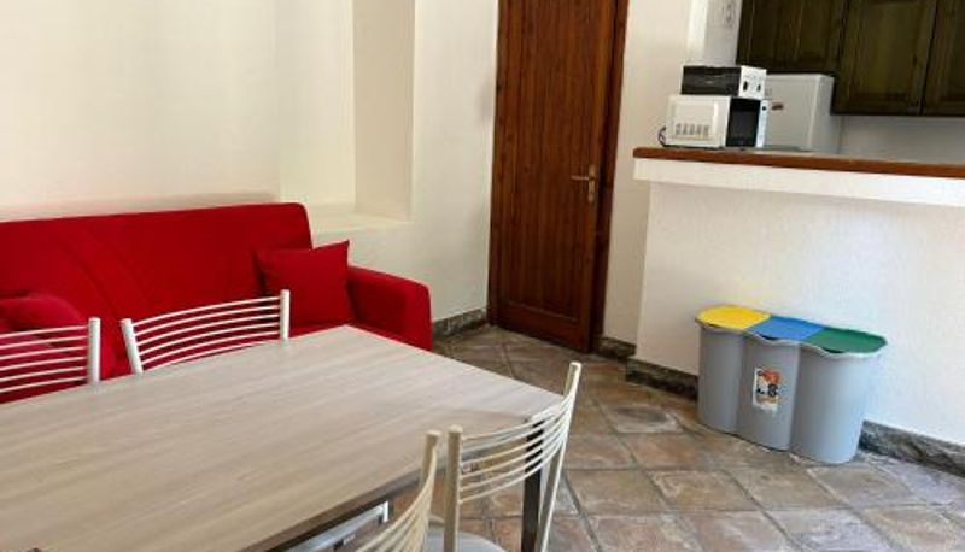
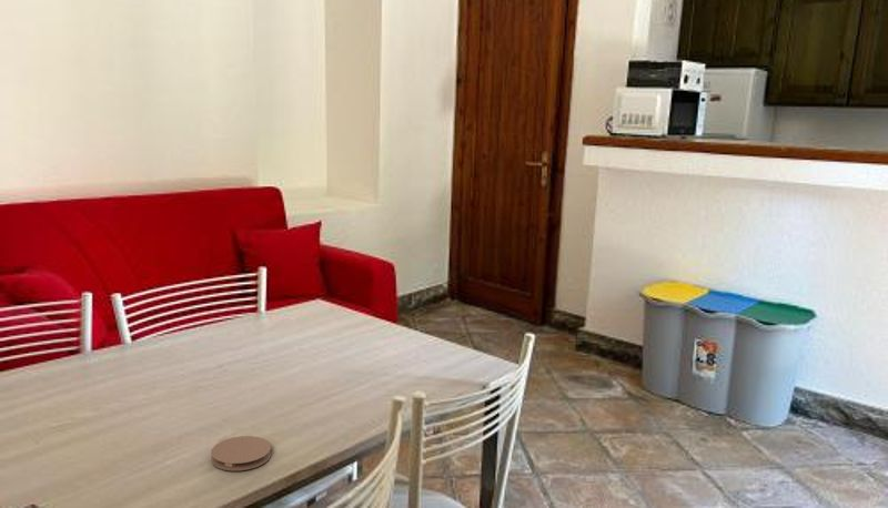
+ coaster (241, 453)
